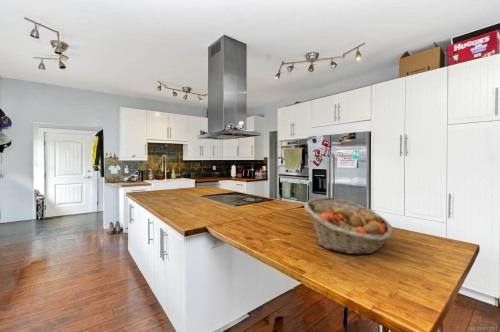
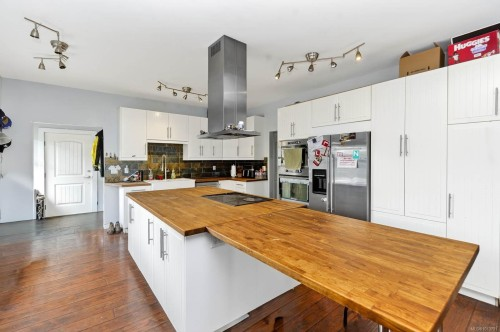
- fruit basket (346, 222)
